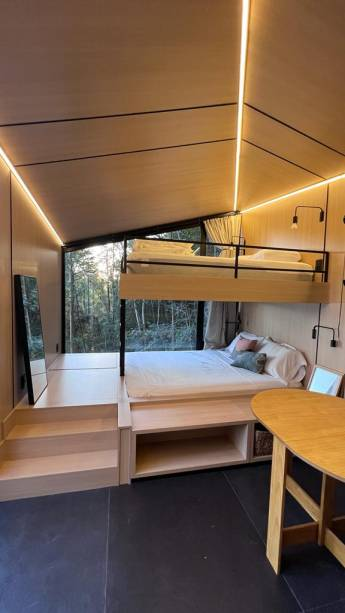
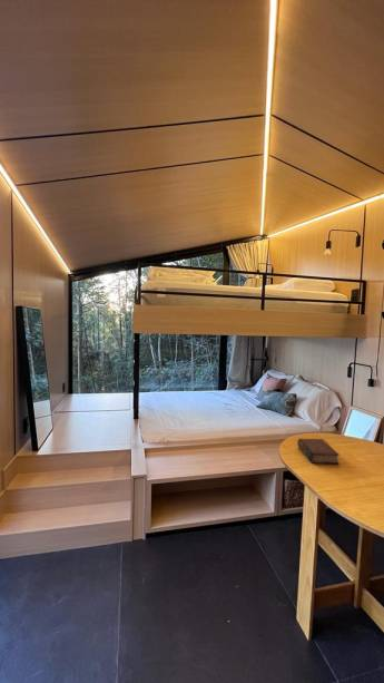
+ book (316, 450)
